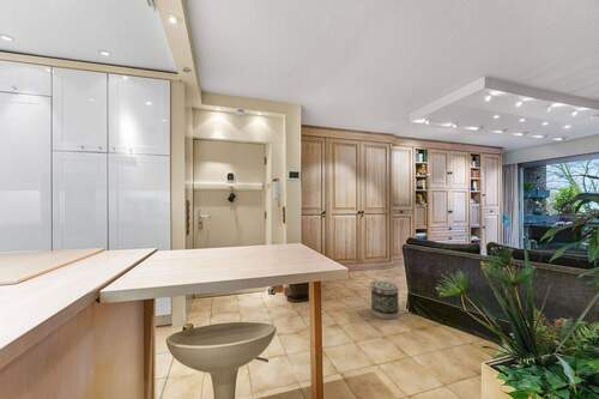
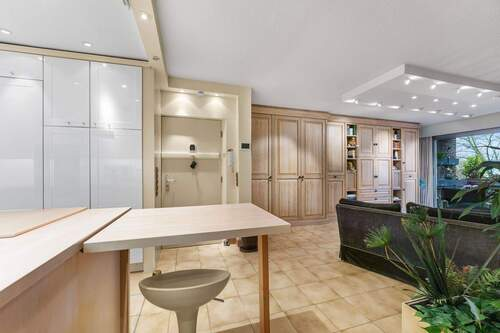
- basket (383, 297)
